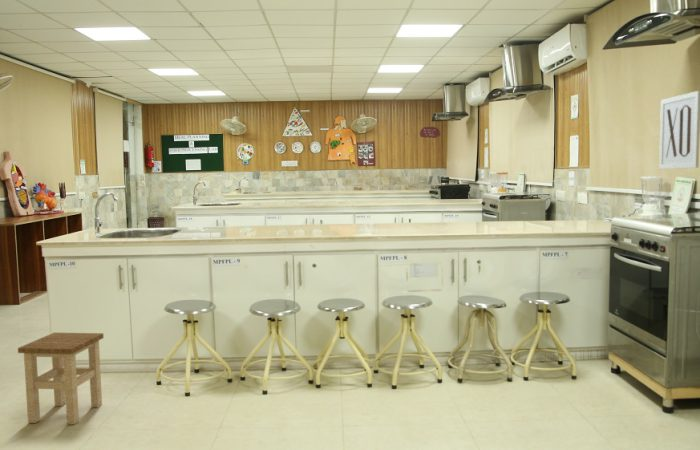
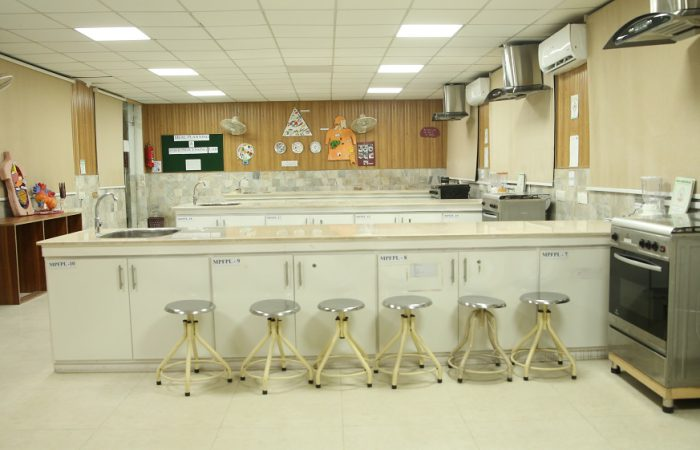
- wall art (678, 132)
- stool (64, 376)
